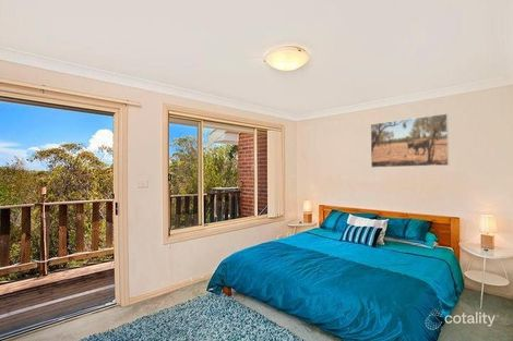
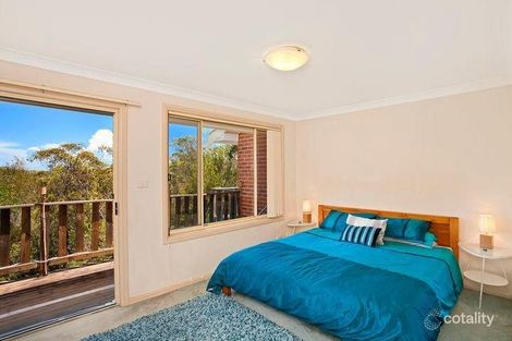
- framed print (406, 143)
